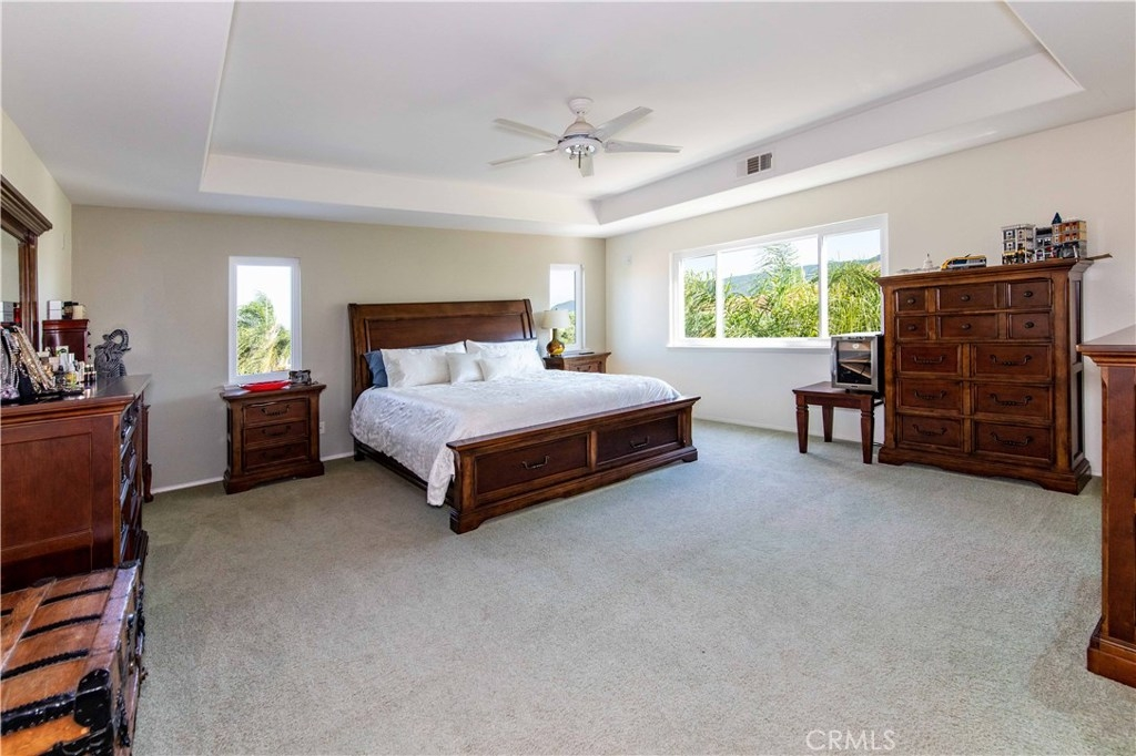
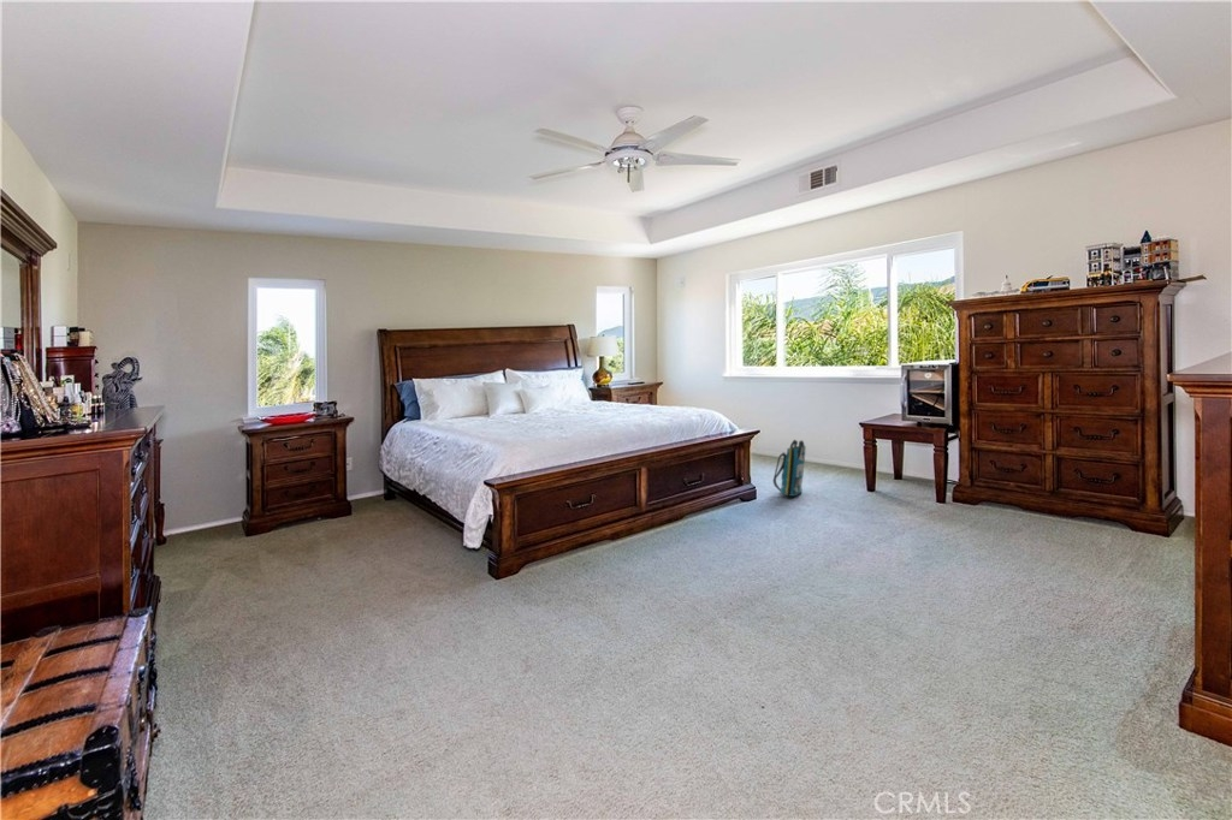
+ tote bag (789, 467)
